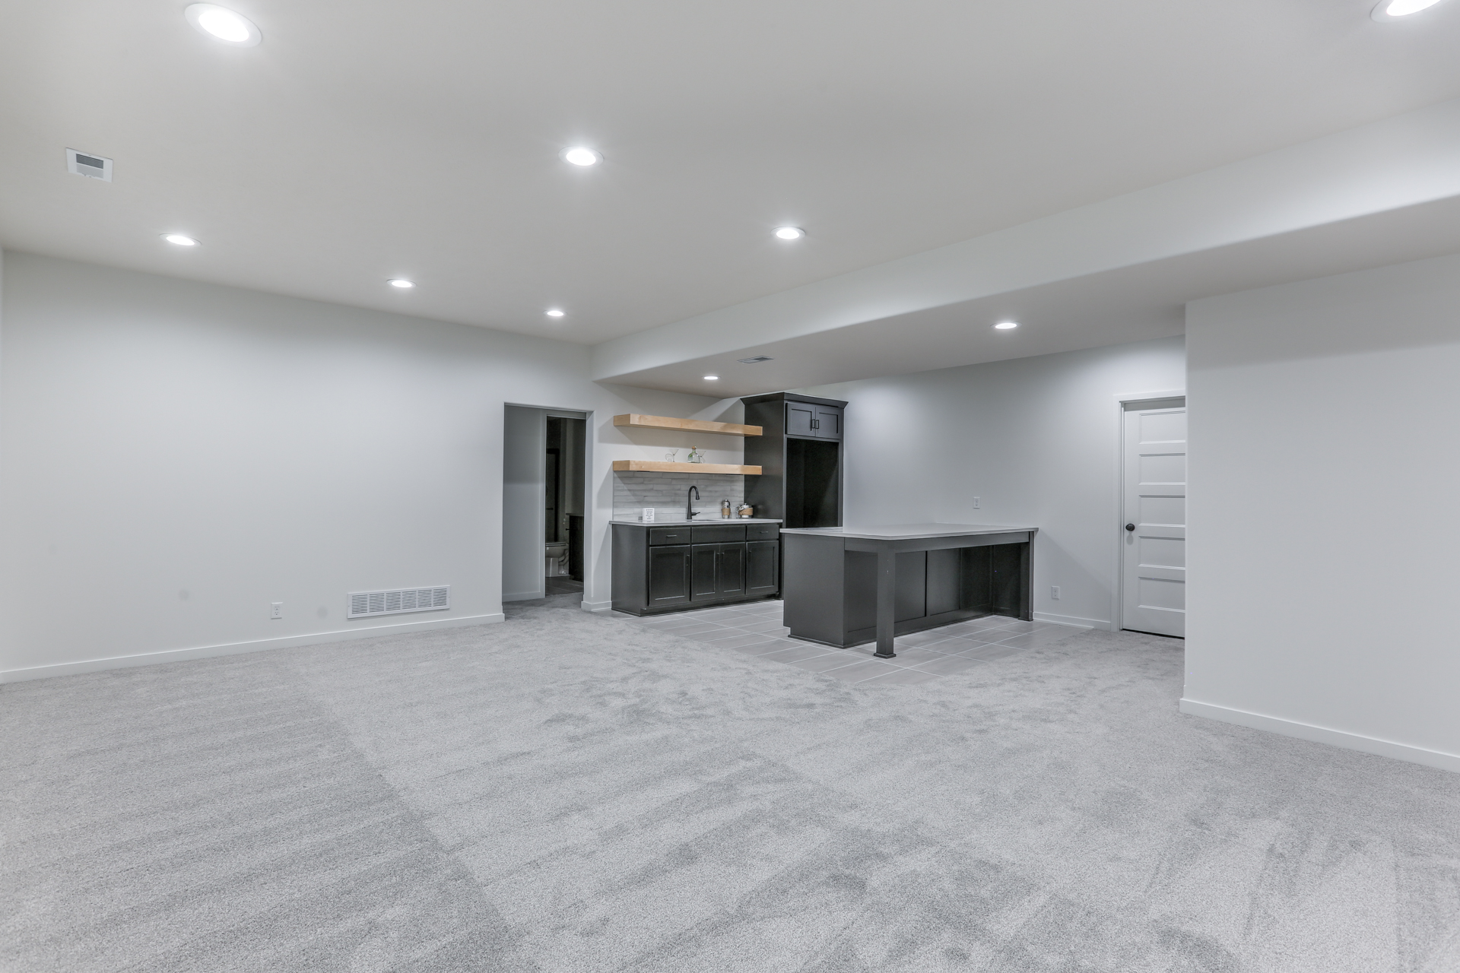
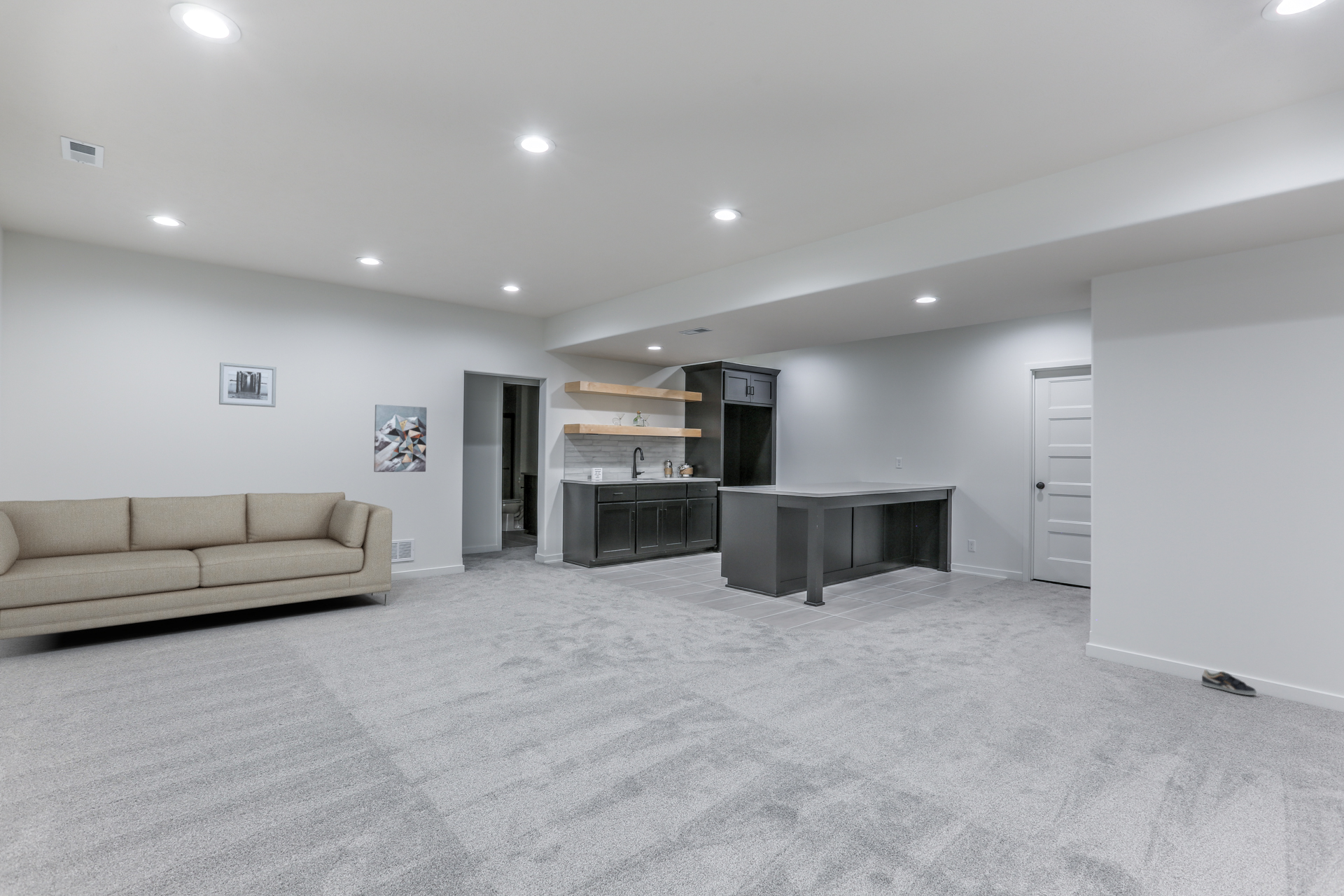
+ sneaker (1228, 682)
+ wall art (400, 439)
+ sofa (192, 557)
+ wall art (248, 385)
